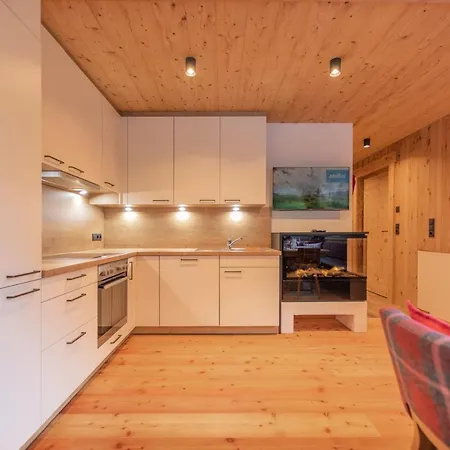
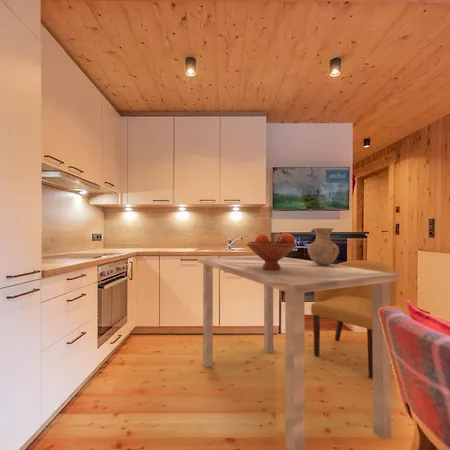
+ chair (356, 308)
+ fruit bowl (271, 250)
+ vase (323, 246)
+ dining table (272, 328)
